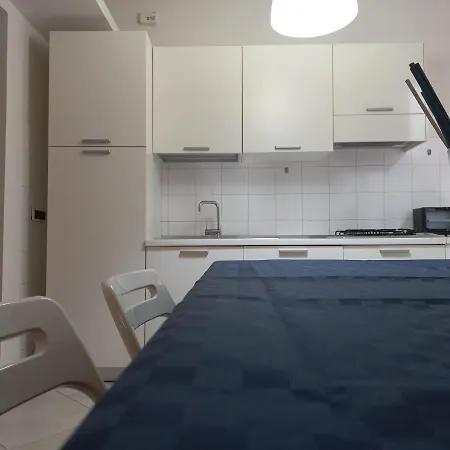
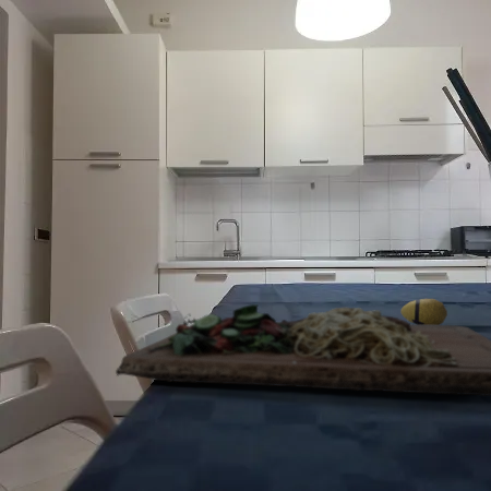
+ decorative egg (423, 312)
+ cutting board (324, 328)
